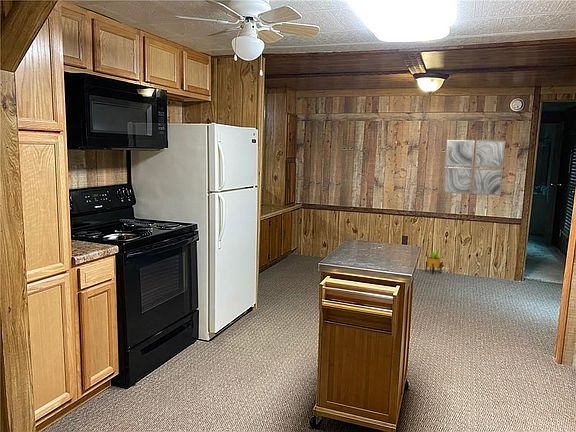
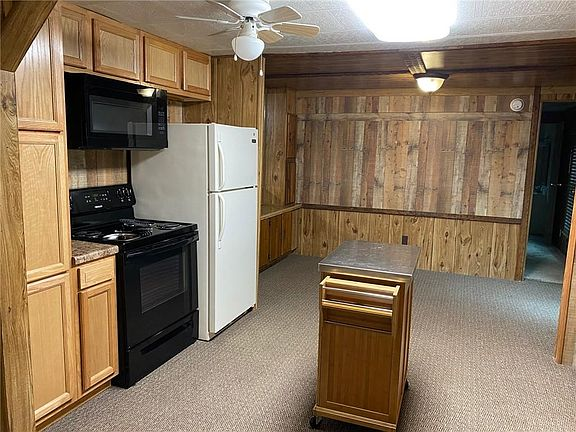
- wall art (474, 166)
- potted plant (433, 260)
